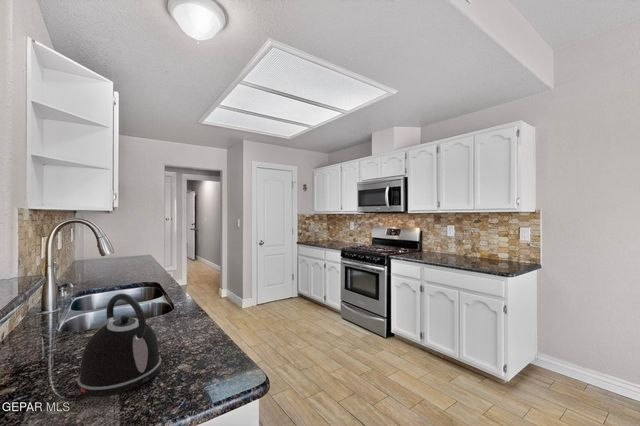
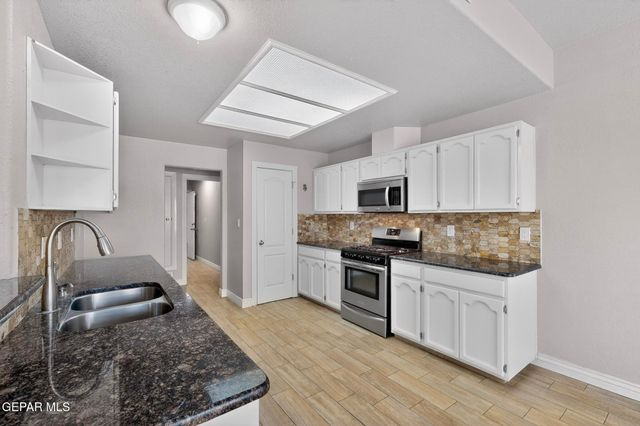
- kettle (122, 334)
